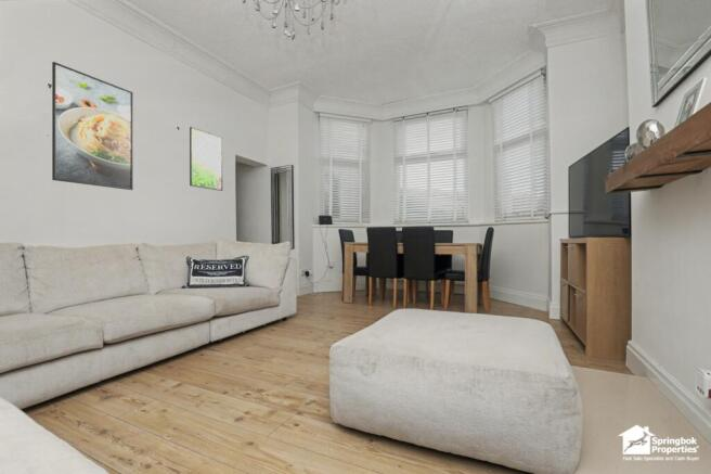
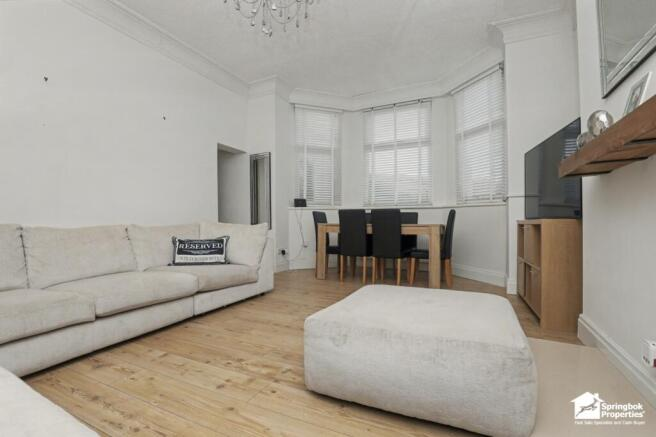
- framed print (95, 131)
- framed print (207, 159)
